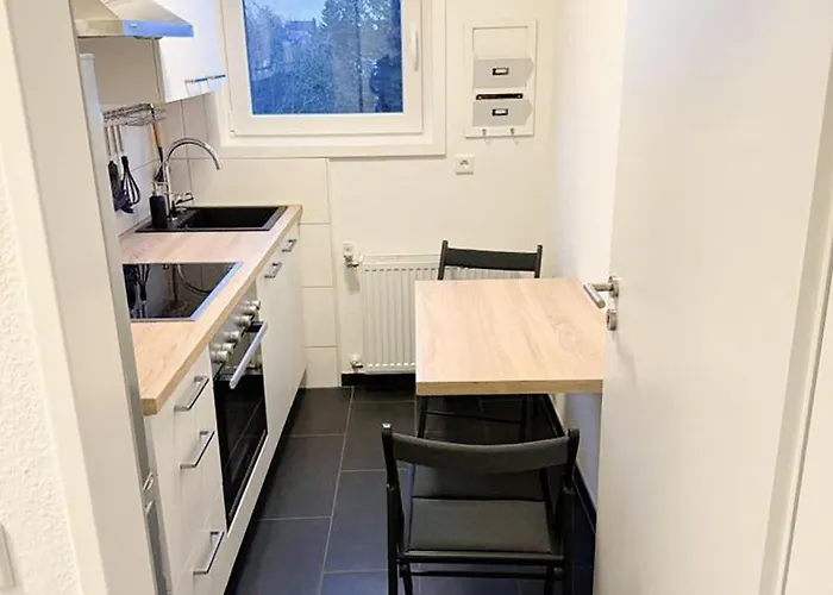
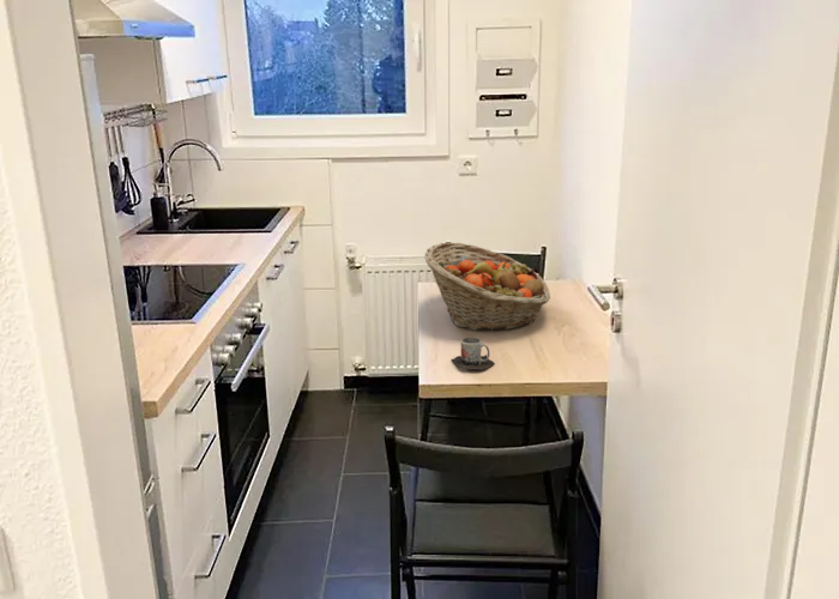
+ mug (473, 351)
+ fruit basket (487, 283)
